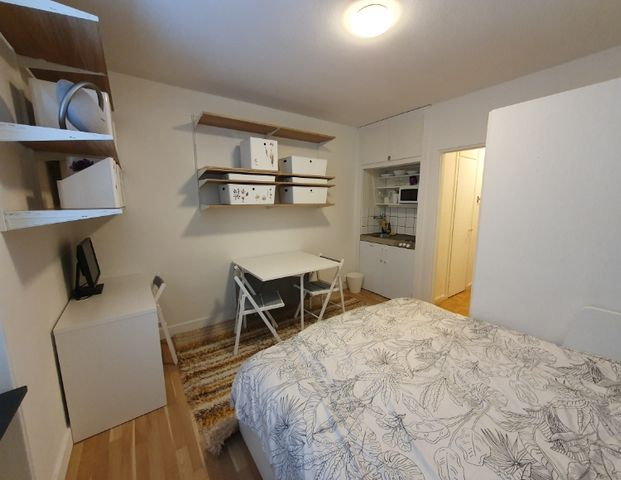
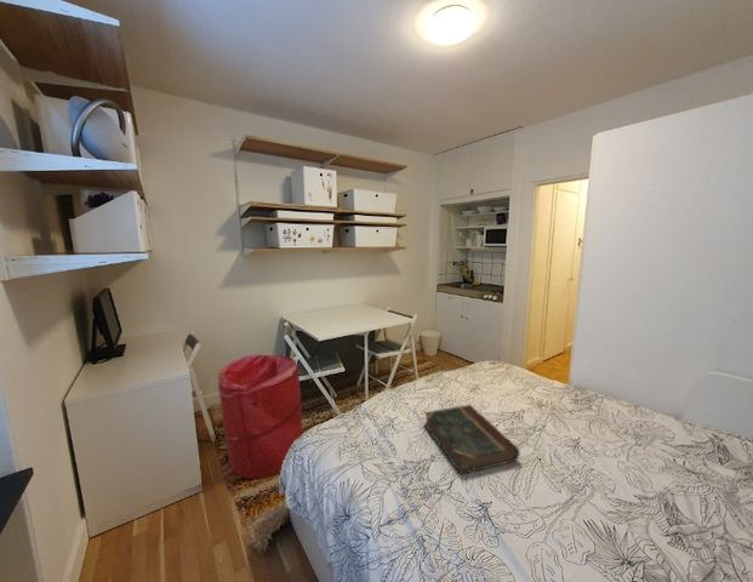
+ laundry hamper (262, 411)
+ book (467, 433)
